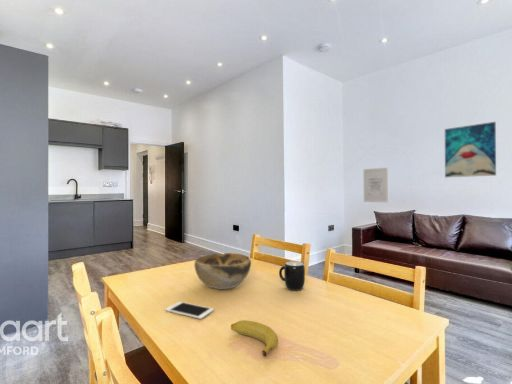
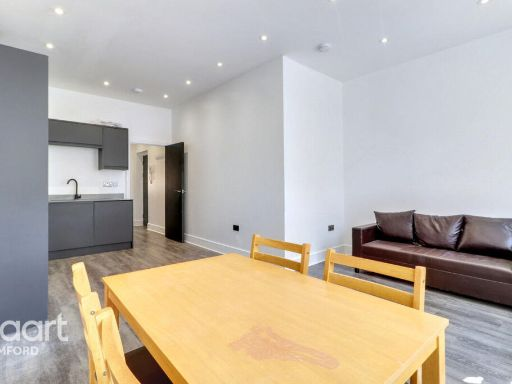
- decorative bowl (223, 272)
- wall art (469, 151)
- banana (252, 335)
- wall art (375, 185)
- cell phone (189, 309)
- mug (291, 275)
